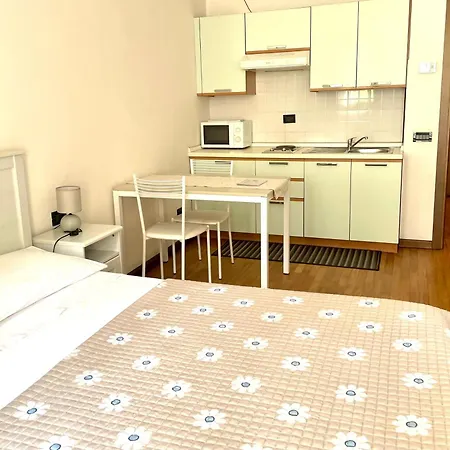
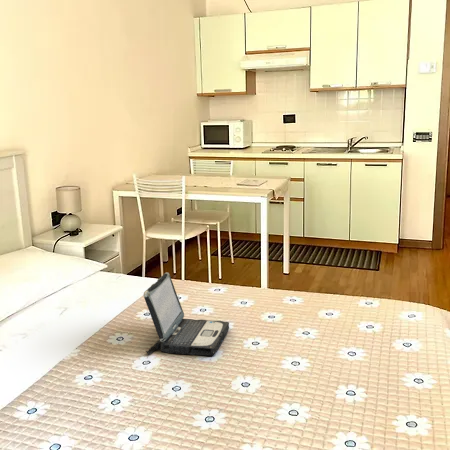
+ laptop (183, 312)
